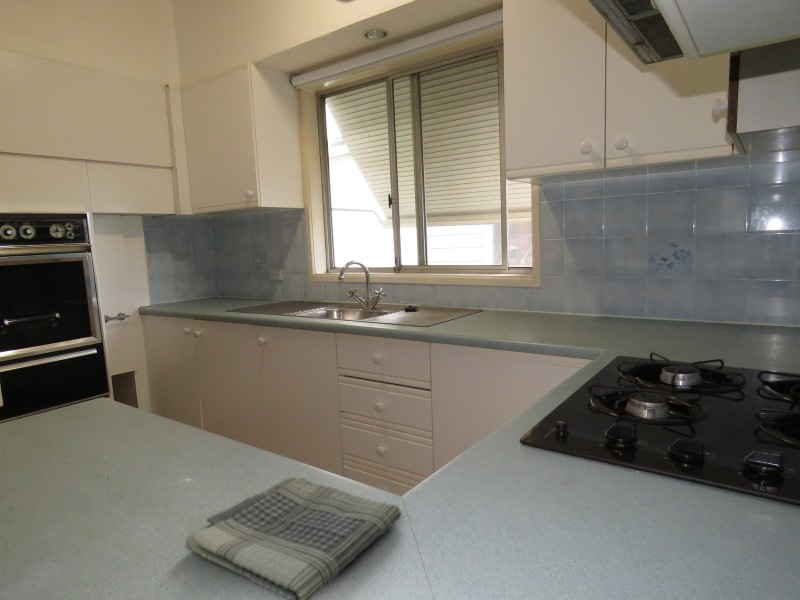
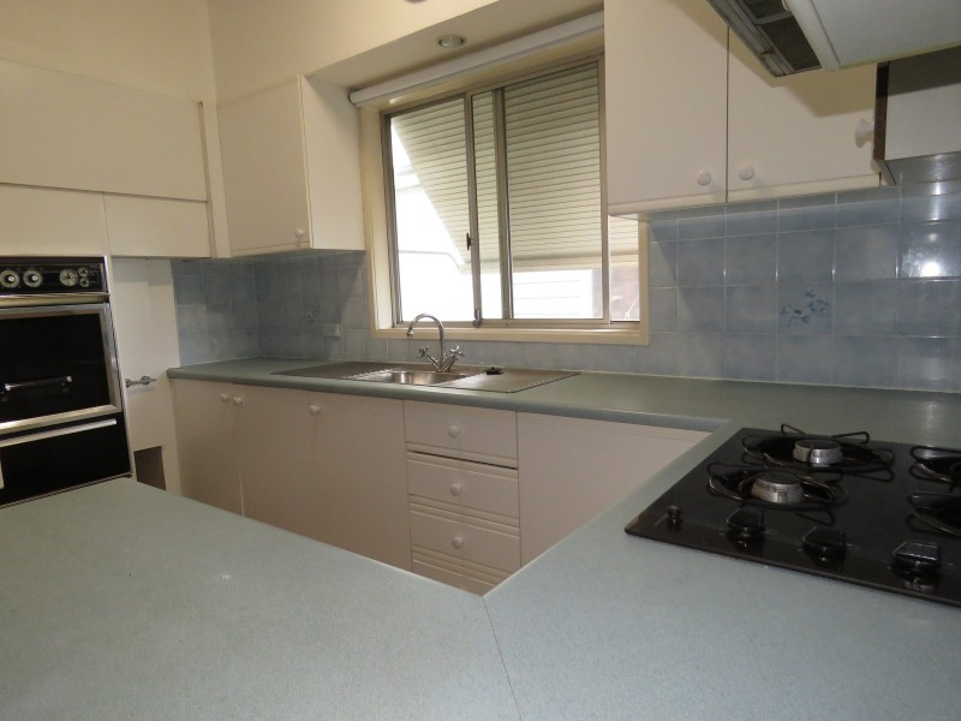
- dish towel (295, 522)
